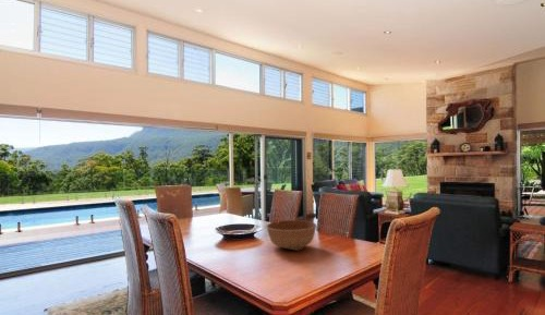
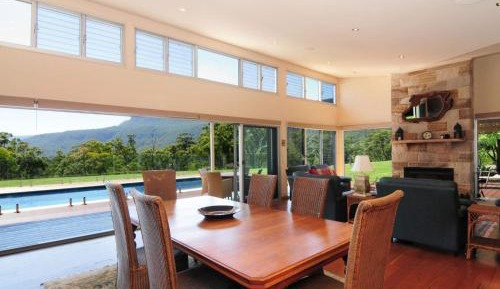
- bowl (291, 235)
